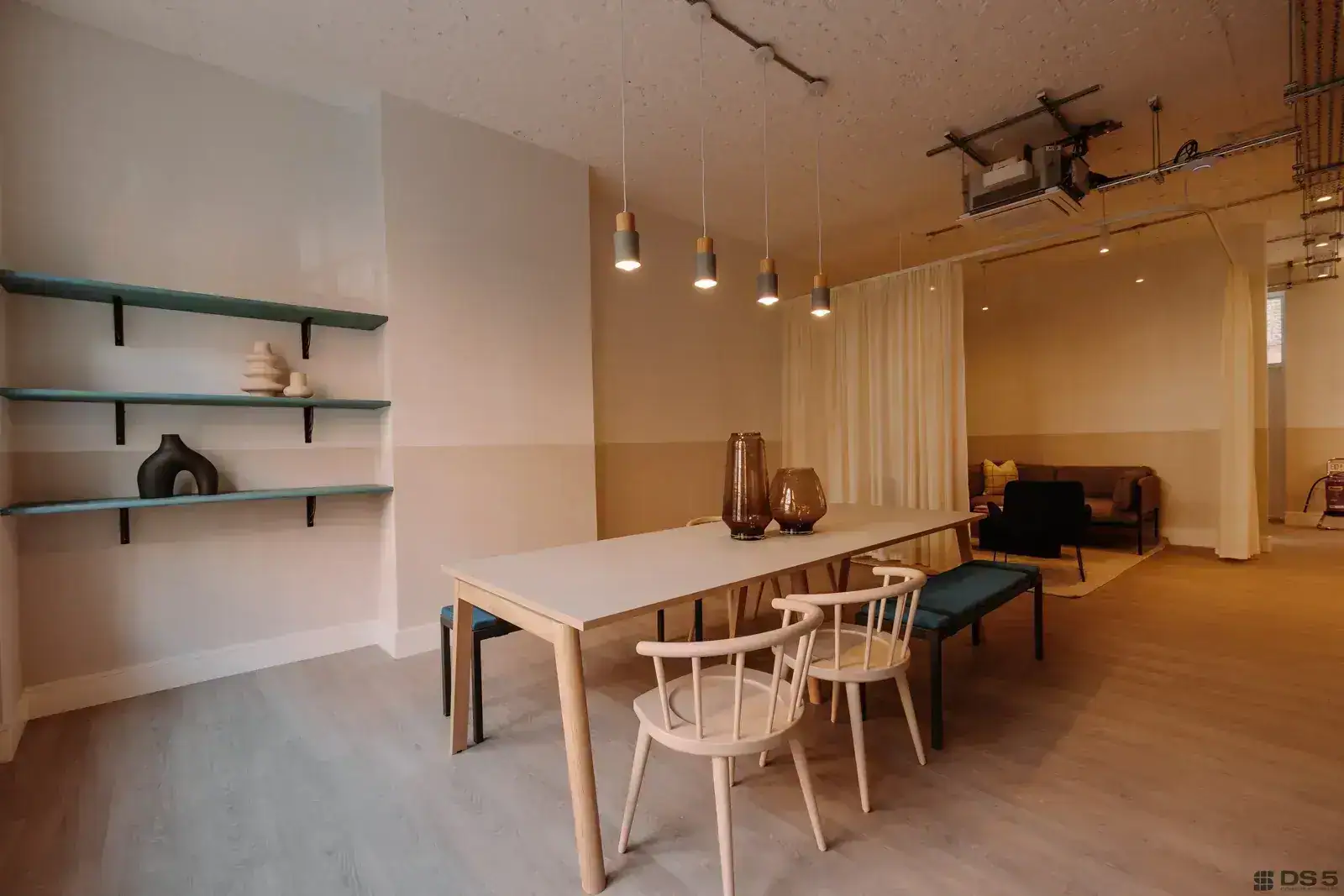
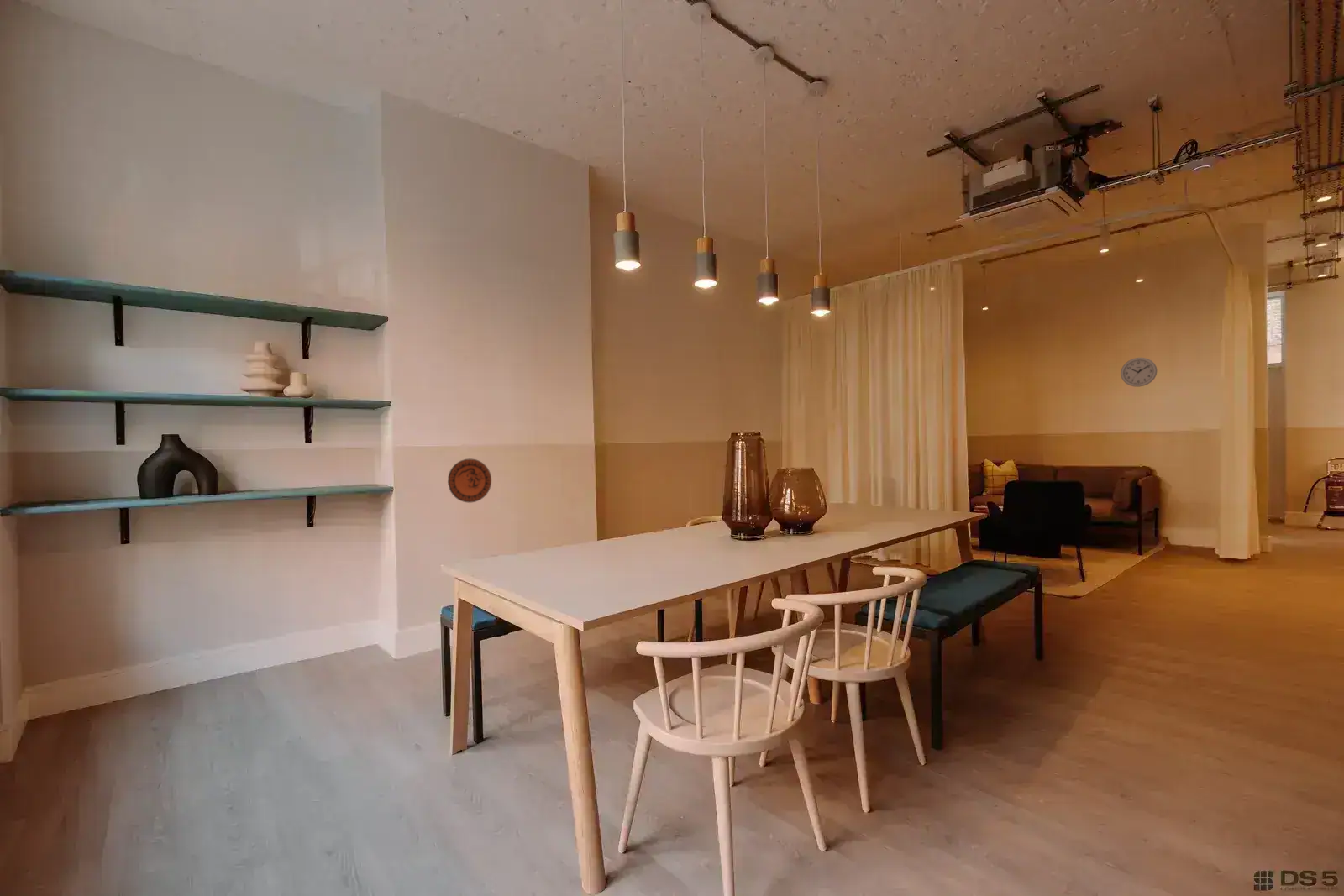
+ decorative plate (470, 480)
+ wall clock (1138, 372)
